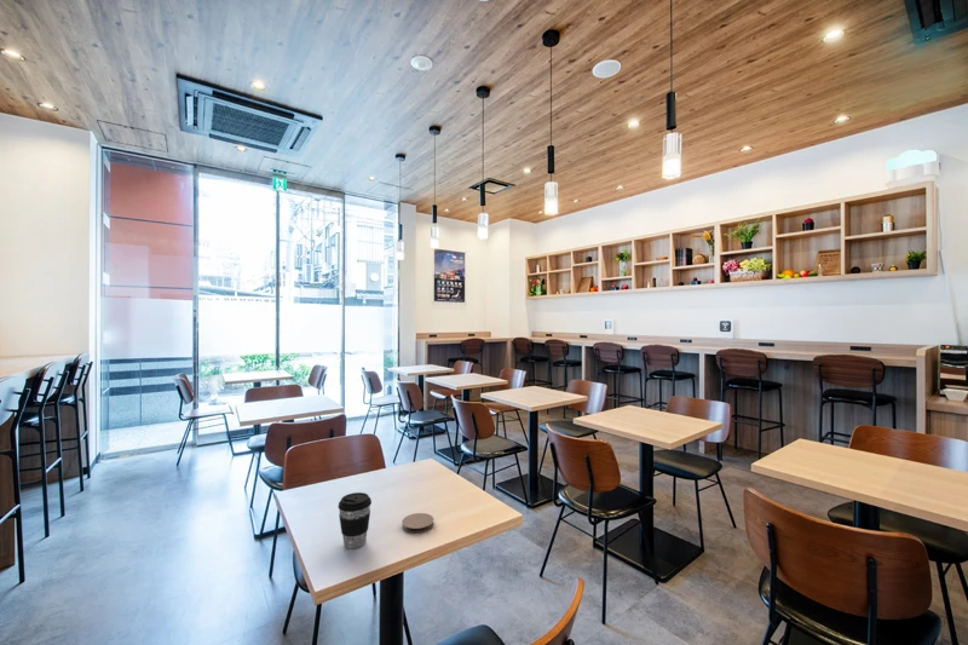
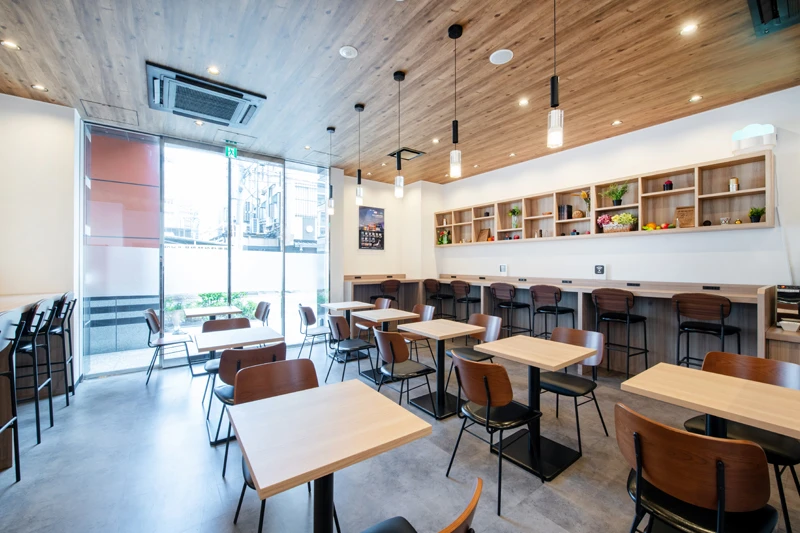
- coaster (417, 522)
- coffee cup (355, 520)
